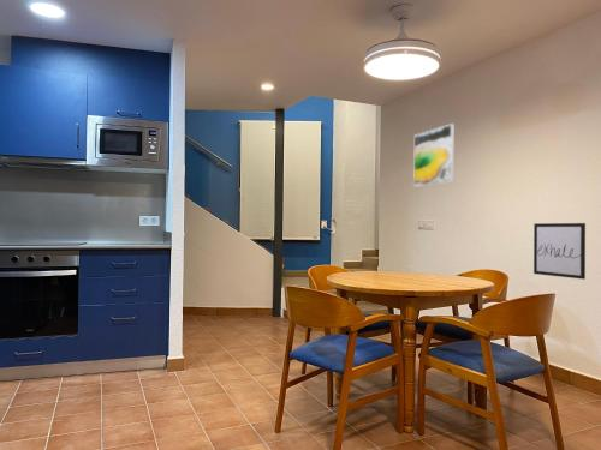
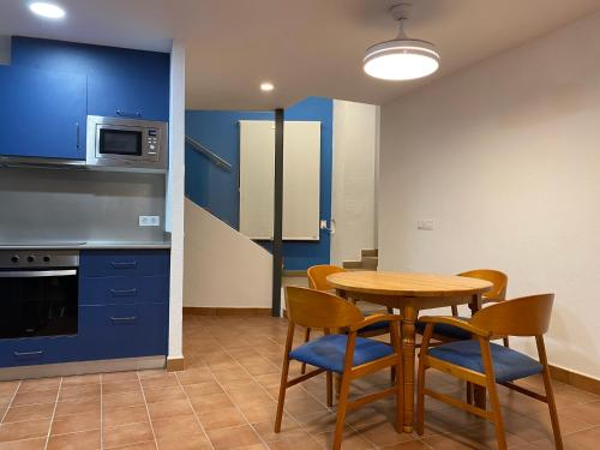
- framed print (433, 157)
- wall art (558, 250)
